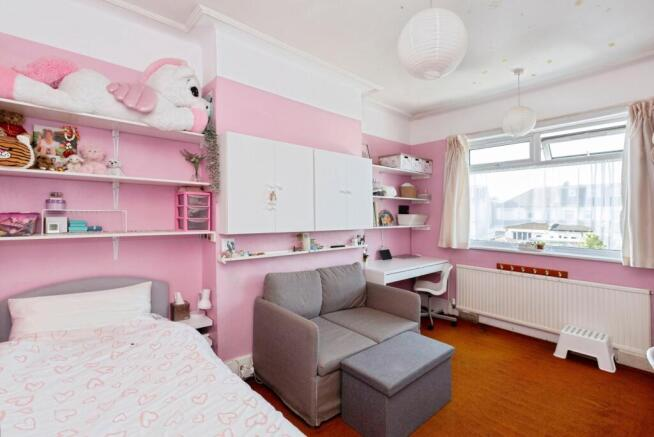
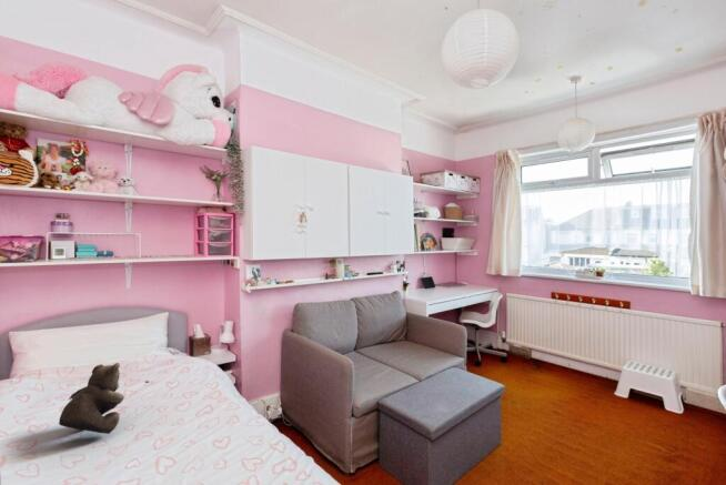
+ teddy bear (93, 400)
